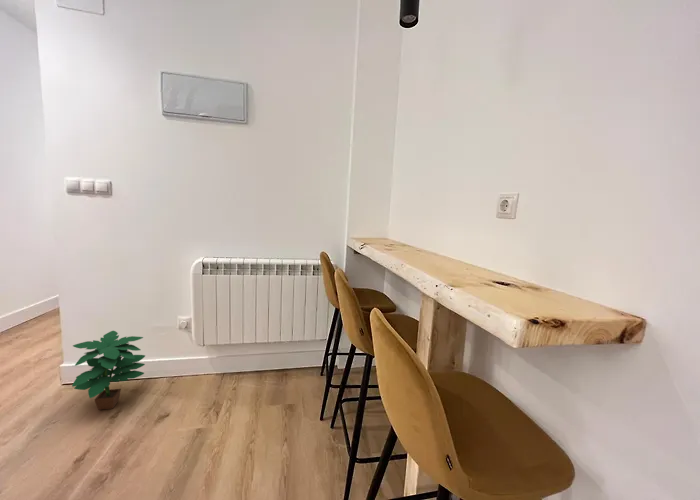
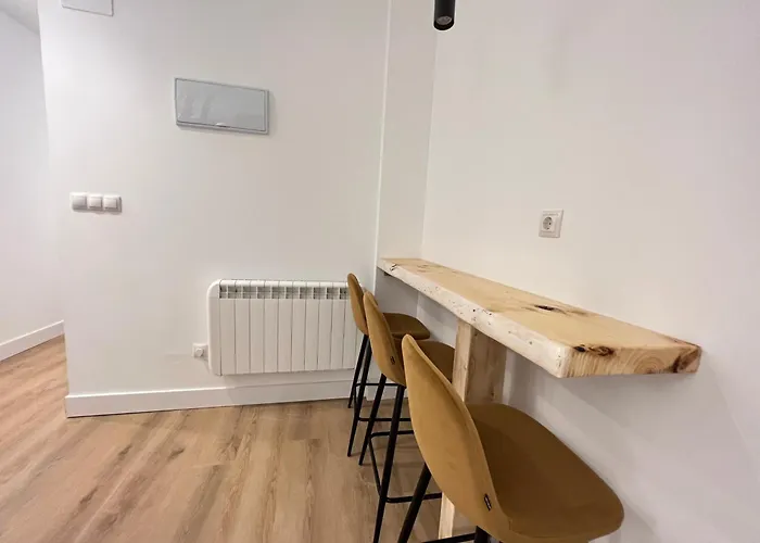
- potted plant (110, 372)
